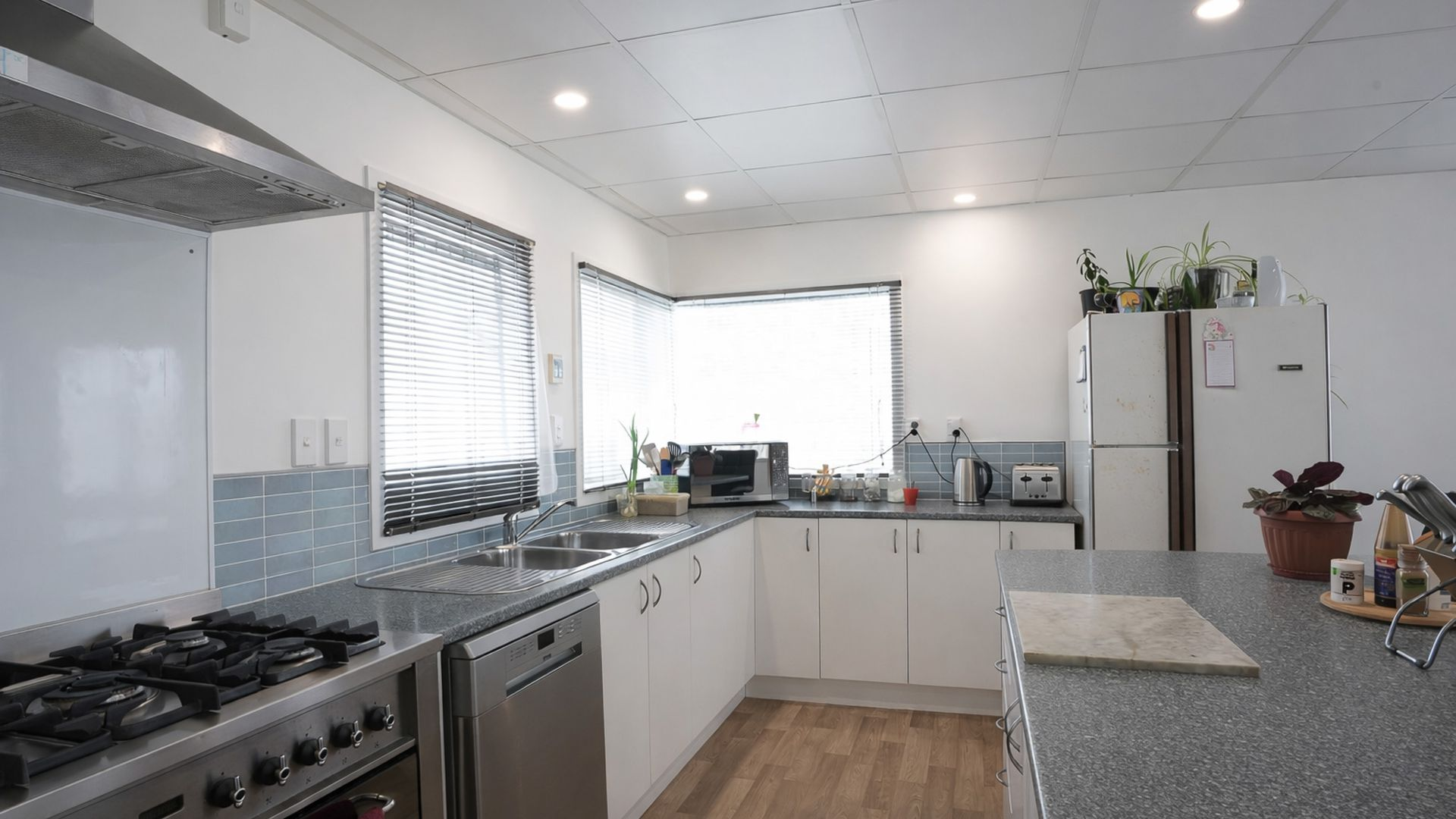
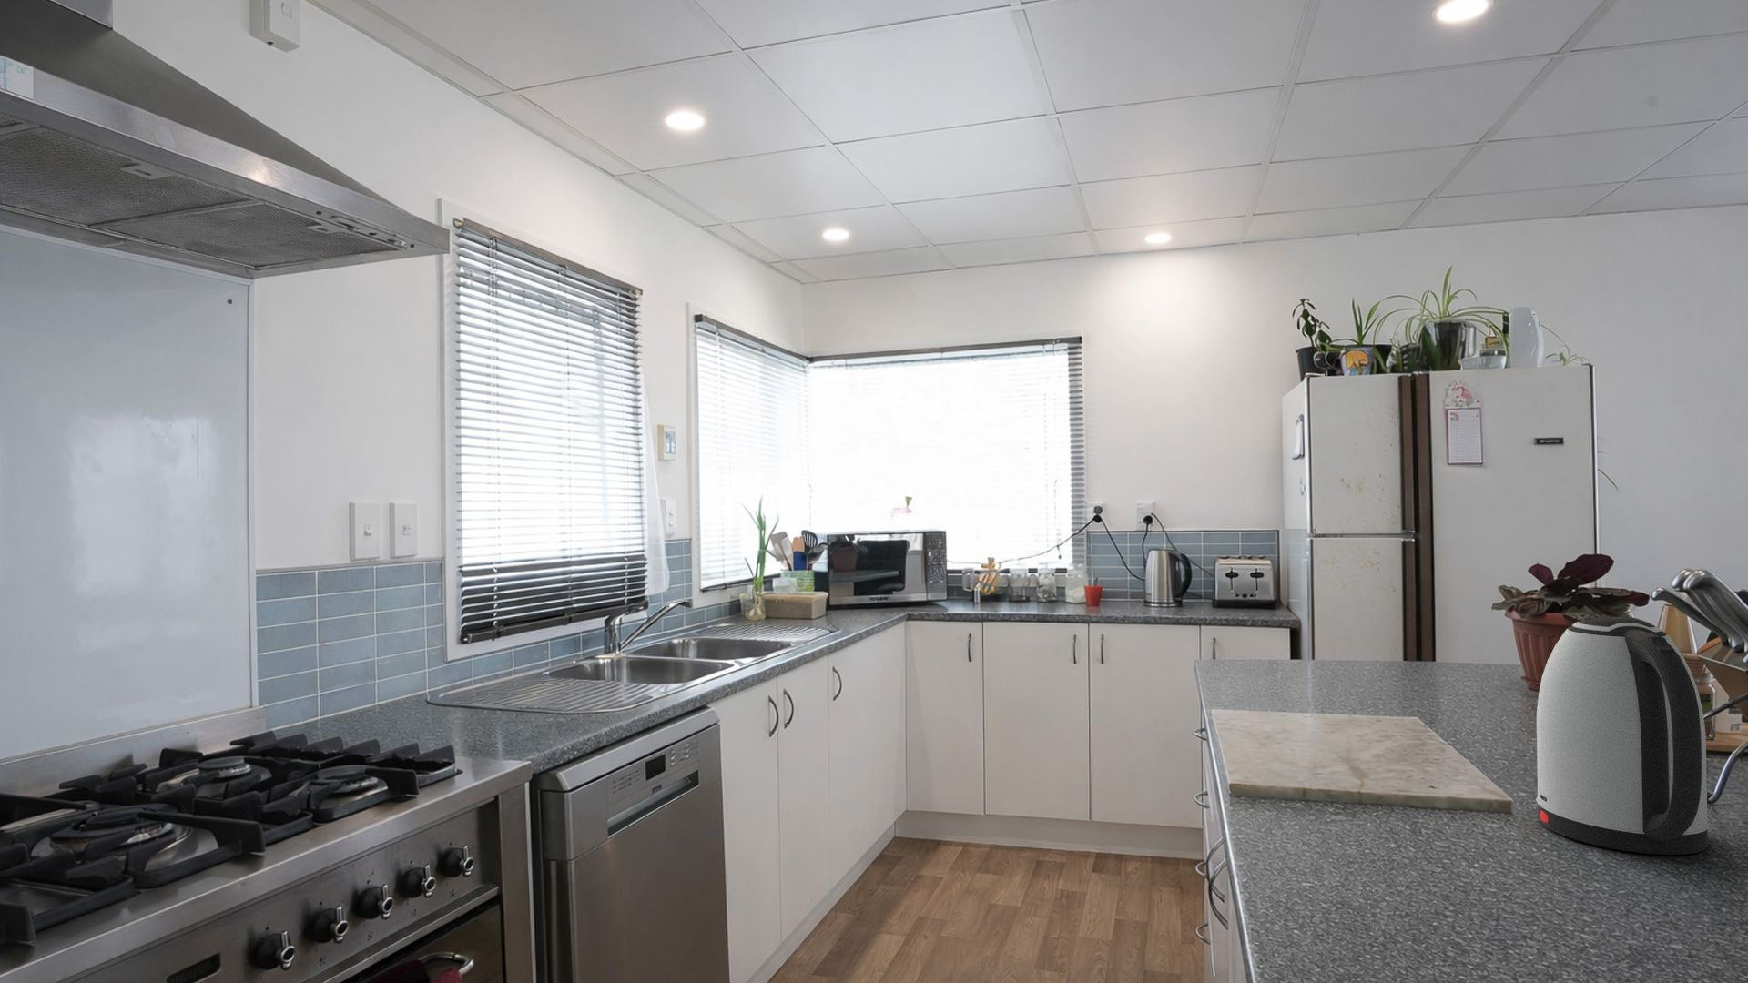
+ kettle (1632, 729)
